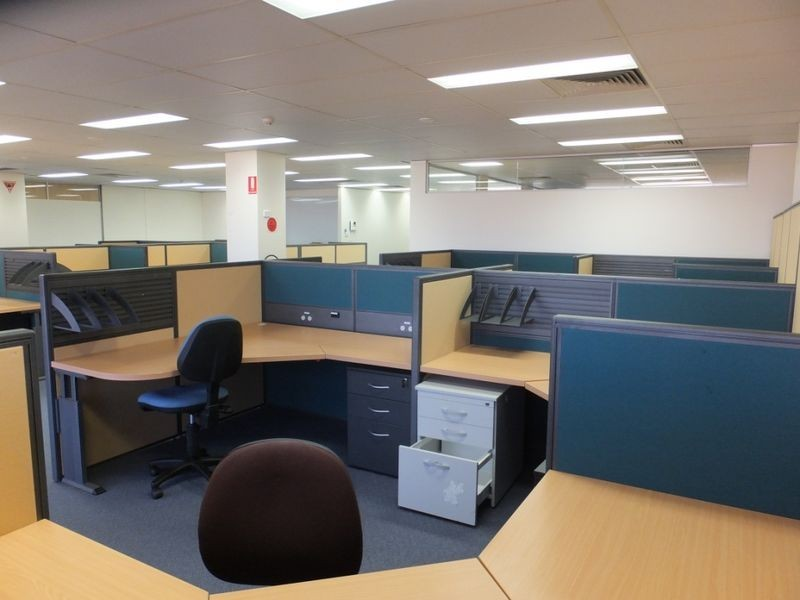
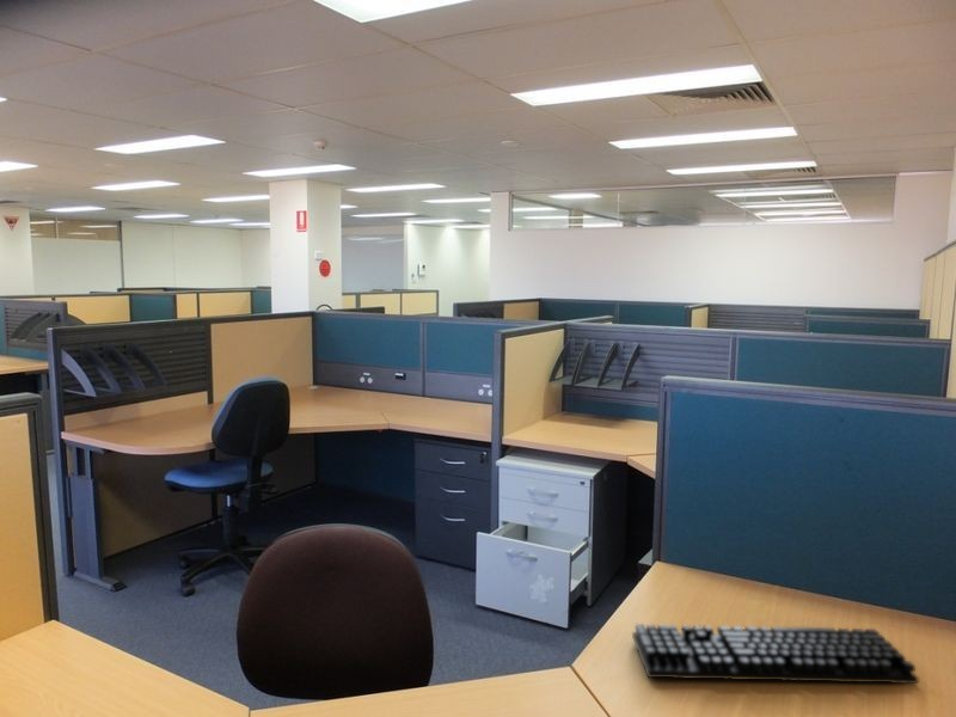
+ keyboard (767, 651)
